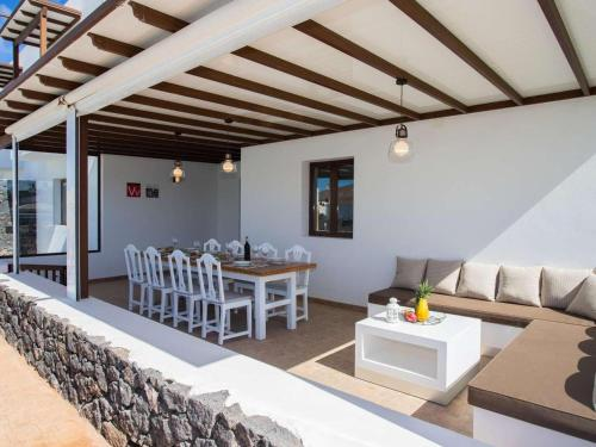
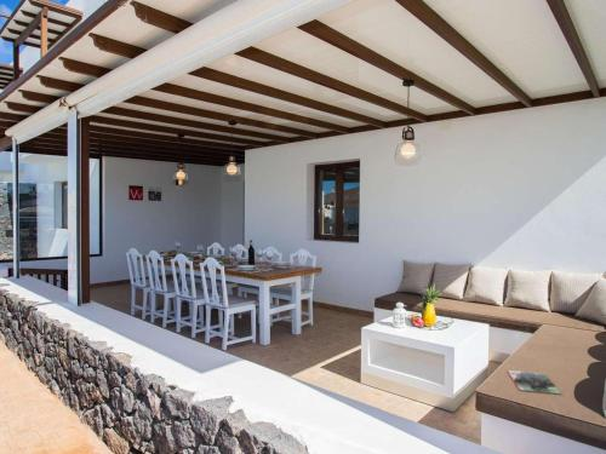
+ magazine (532, 381)
